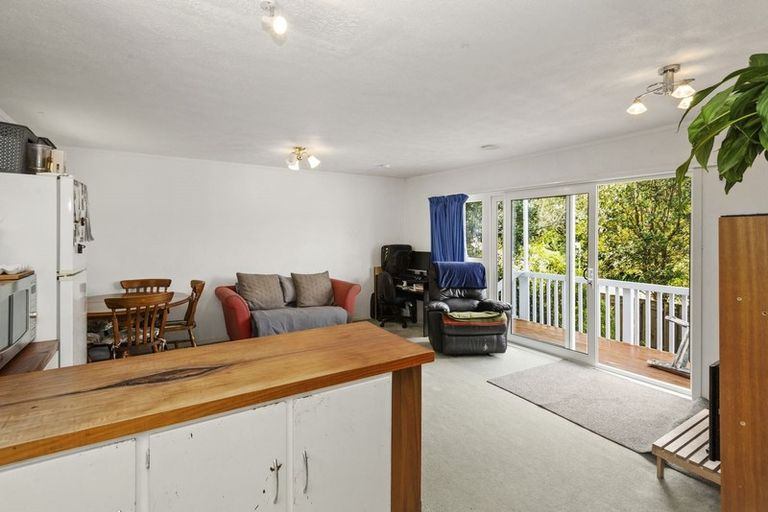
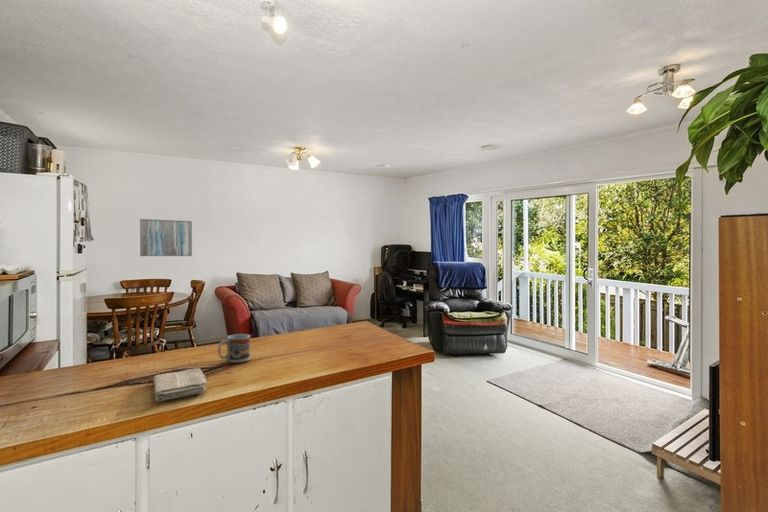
+ washcloth (179, 382)
+ cup (234, 348)
+ wall art (166, 238)
